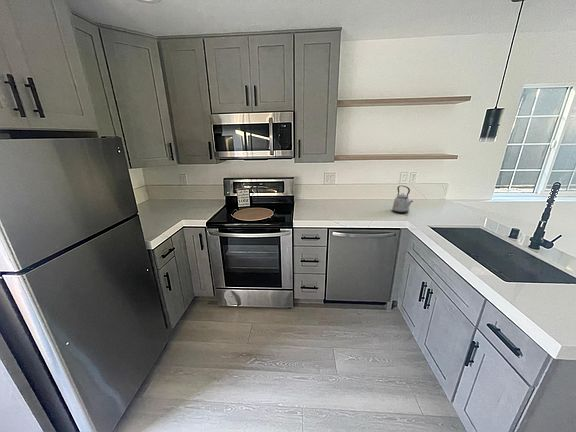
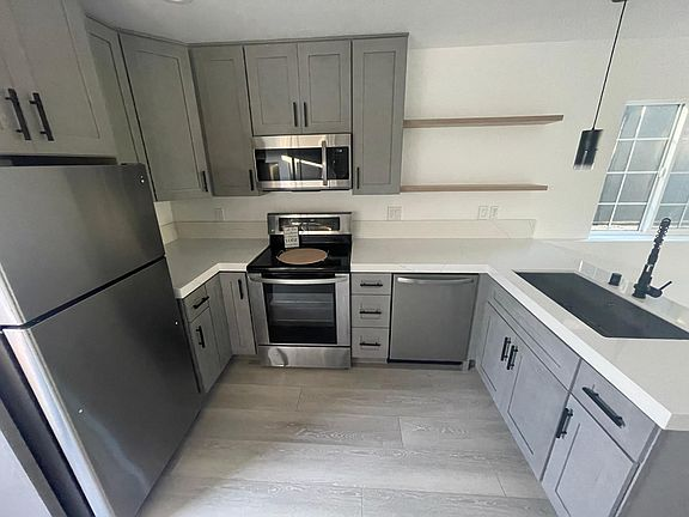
- kettle (404, 199)
